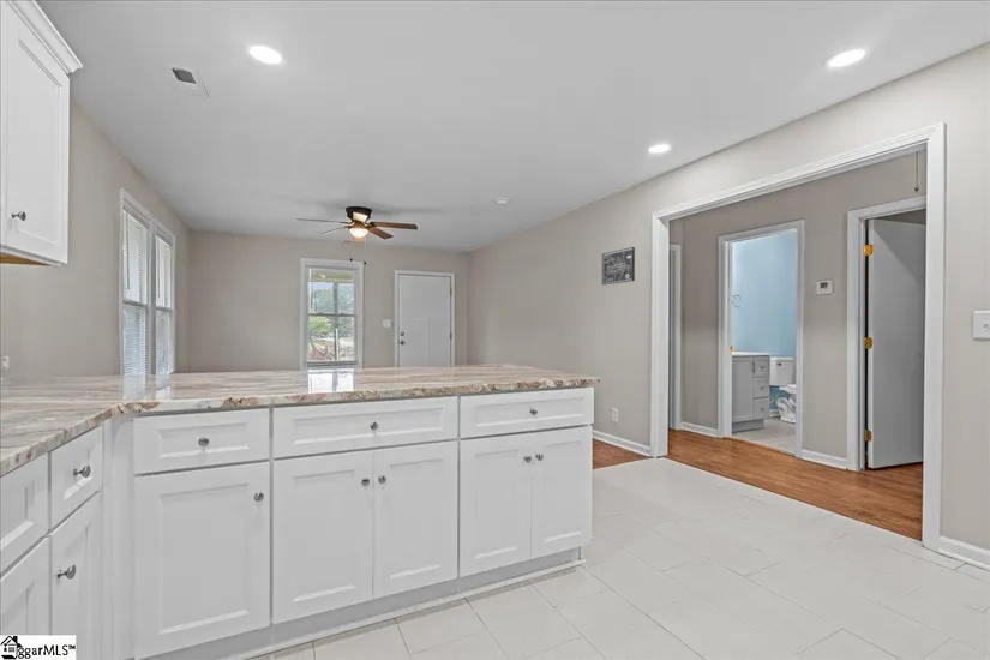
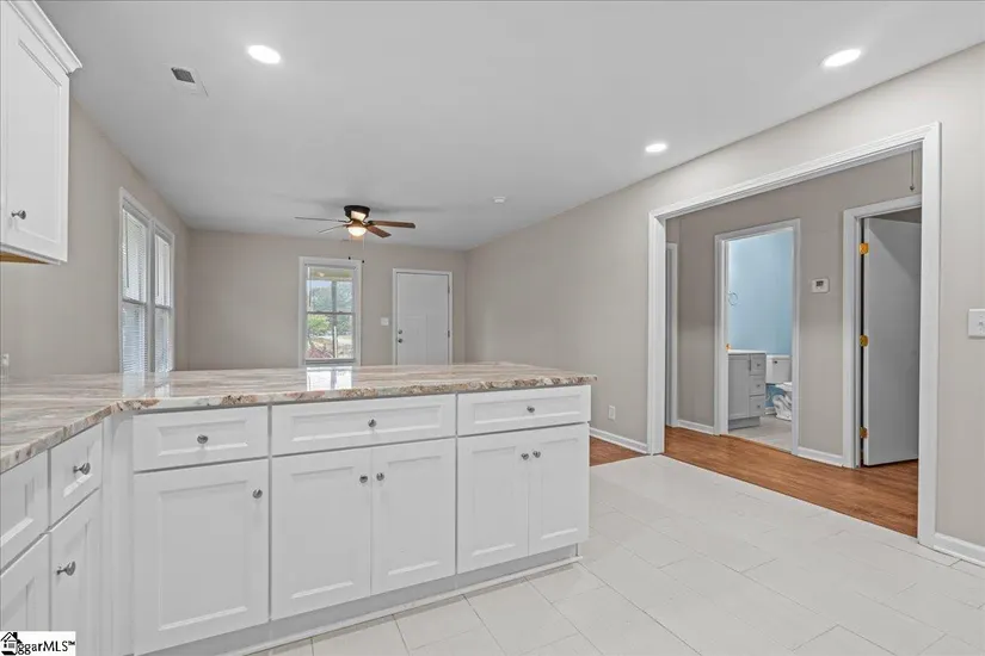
- wall art (617, 266)
